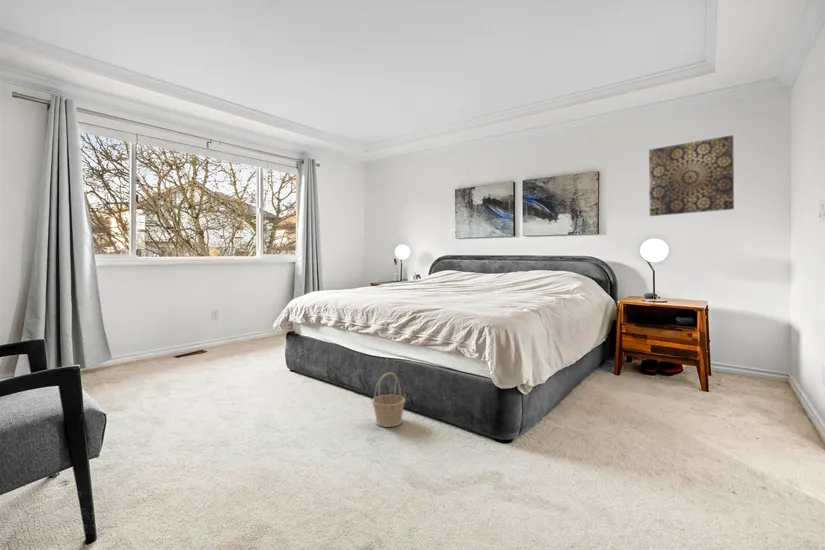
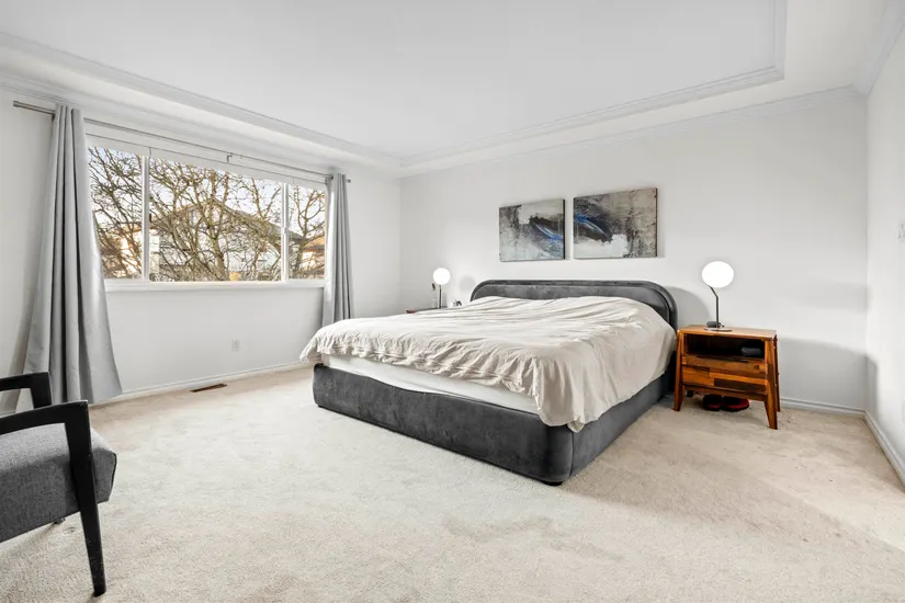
- wall art (689, 178)
- basket (388, 397)
